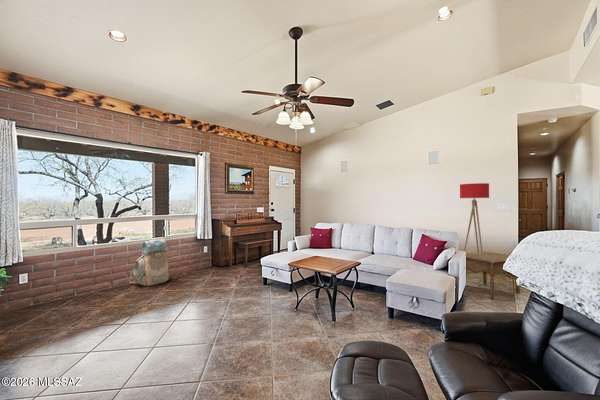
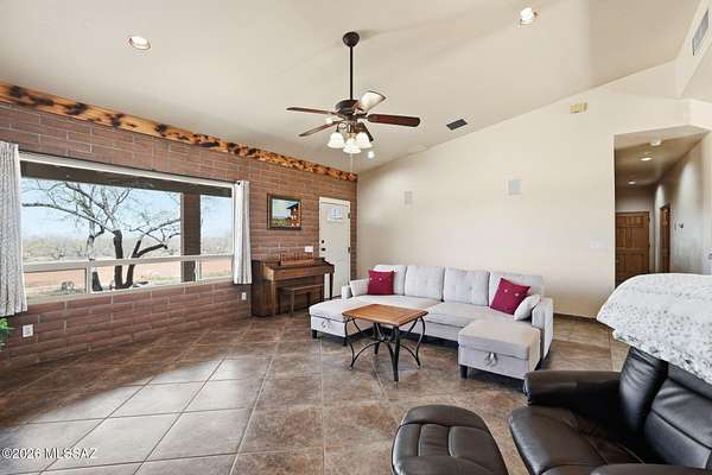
- backpack (152, 260)
- side table (488, 273)
- floor lamp (475, 227)
